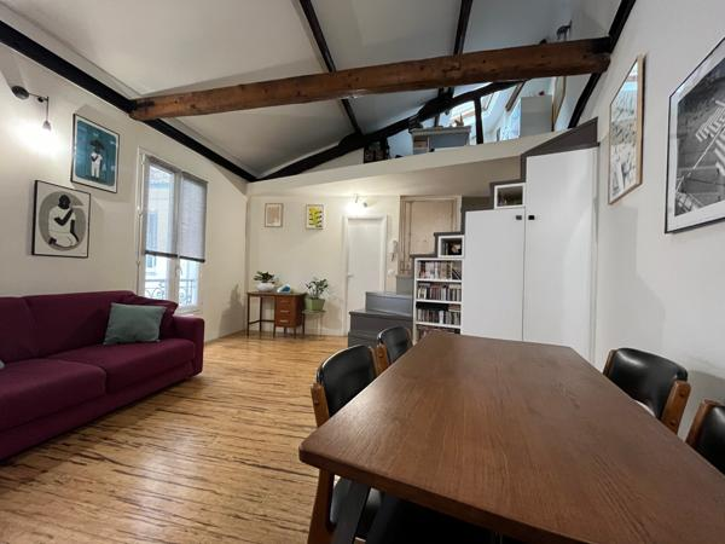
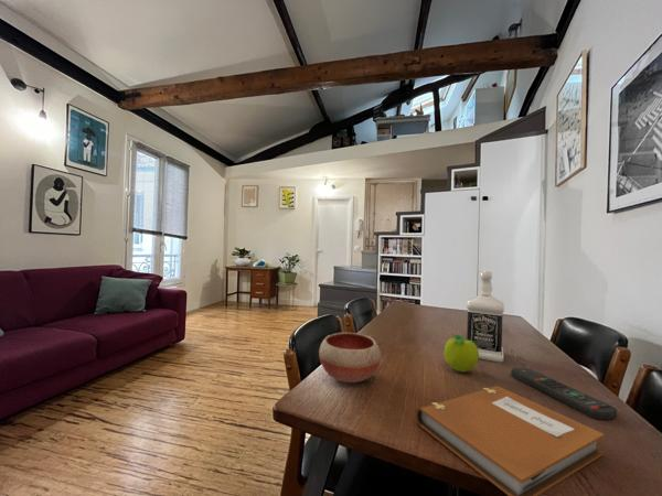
+ remote control (556, 389)
+ bowl (349, 357)
+ bottle (484, 312)
+ notebook (504, 427)
+ fruit (460, 353)
